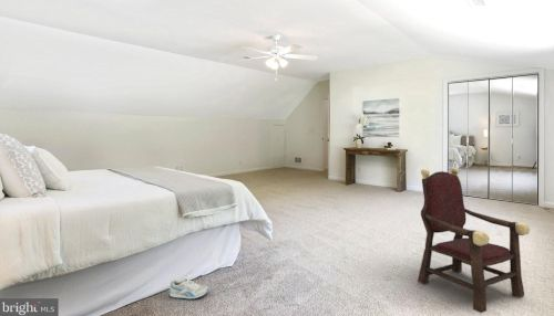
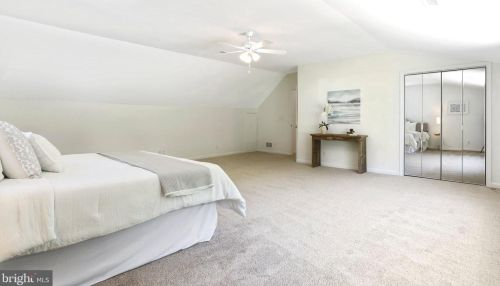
- armchair (468, 230)
- sneaker (188, 287)
